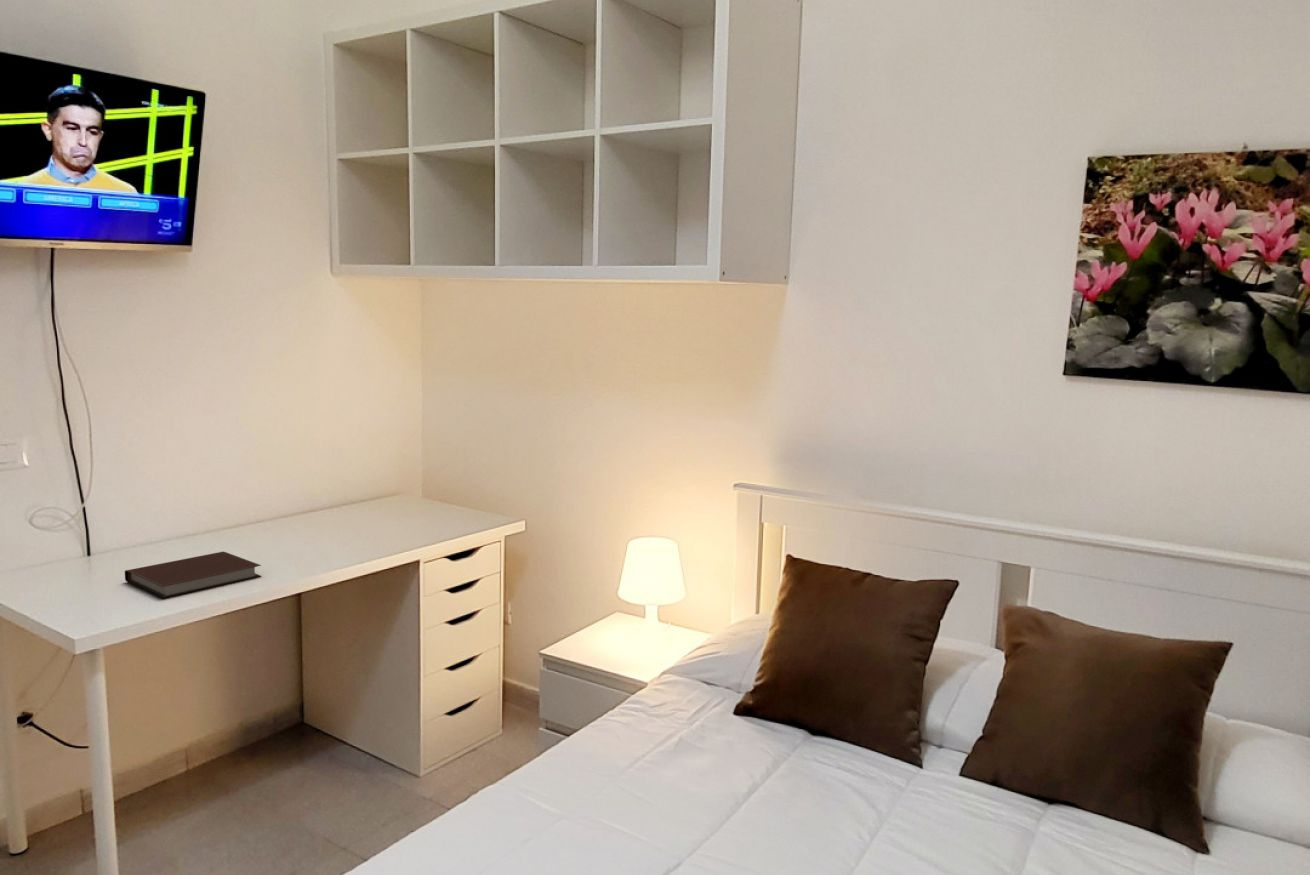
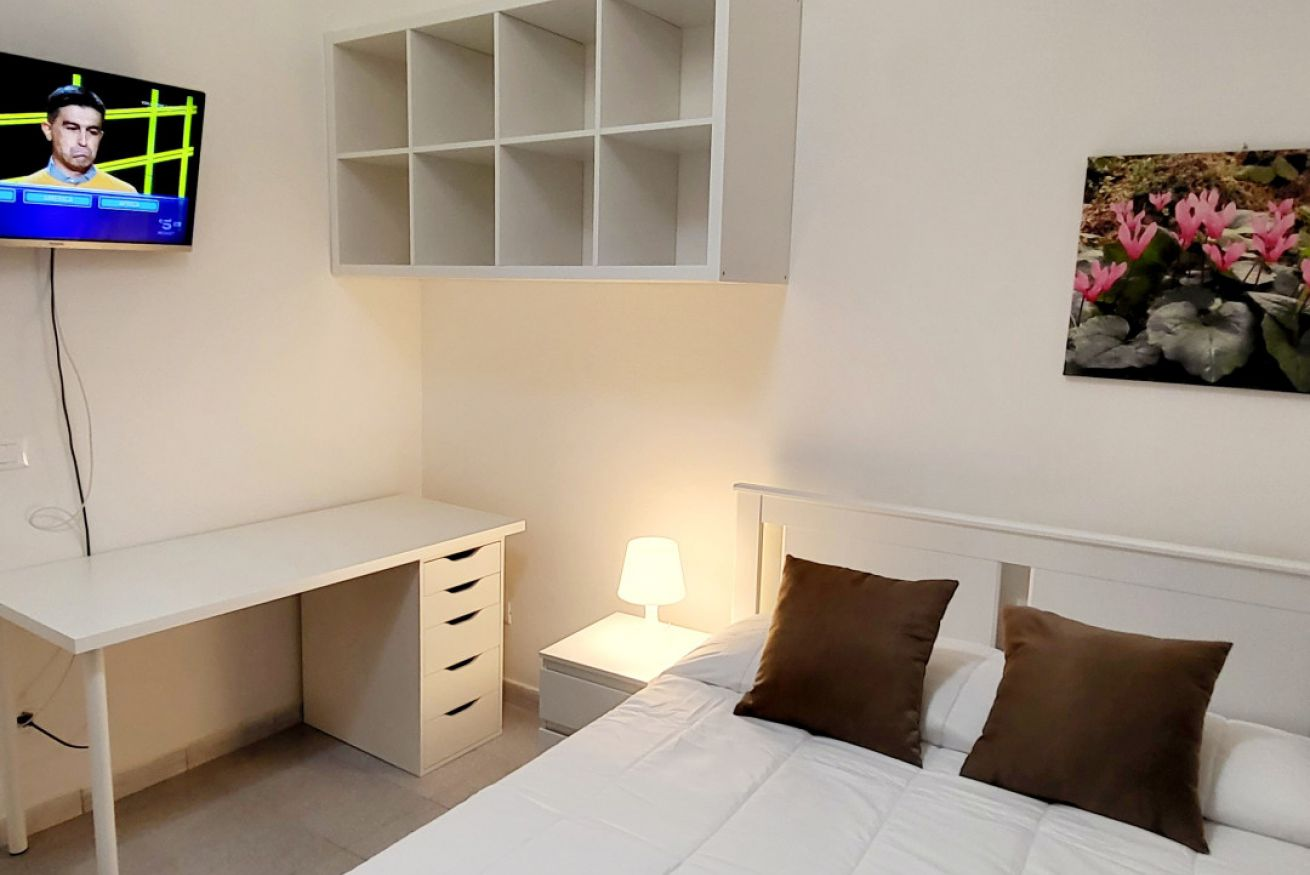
- notebook (194, 573)
